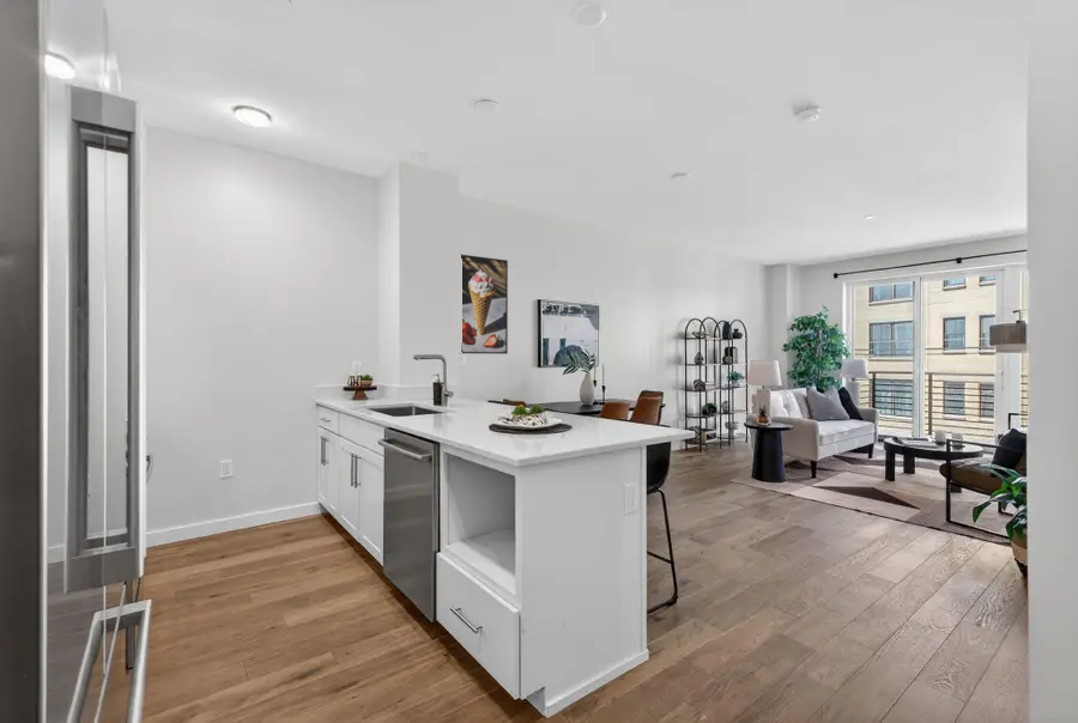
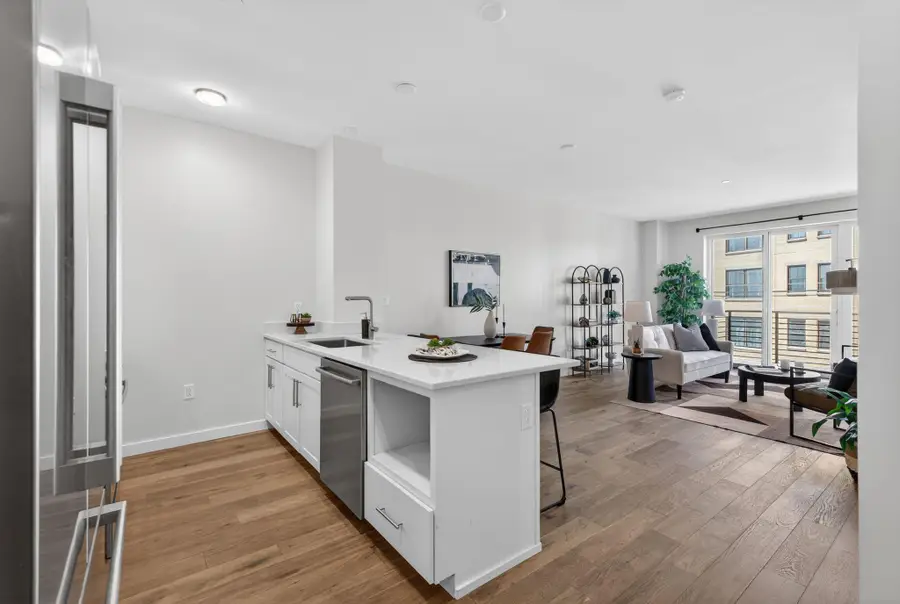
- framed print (478, 305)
